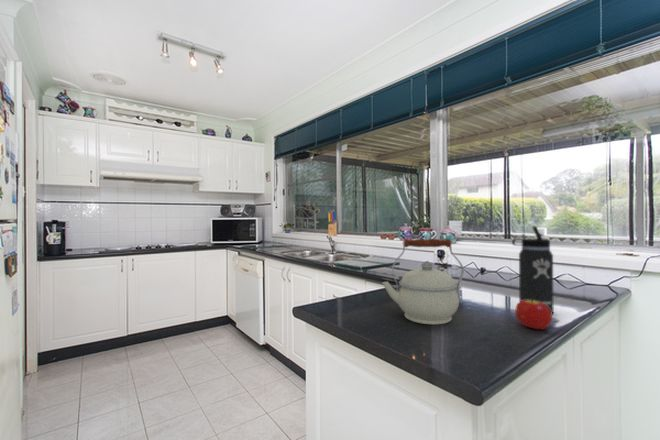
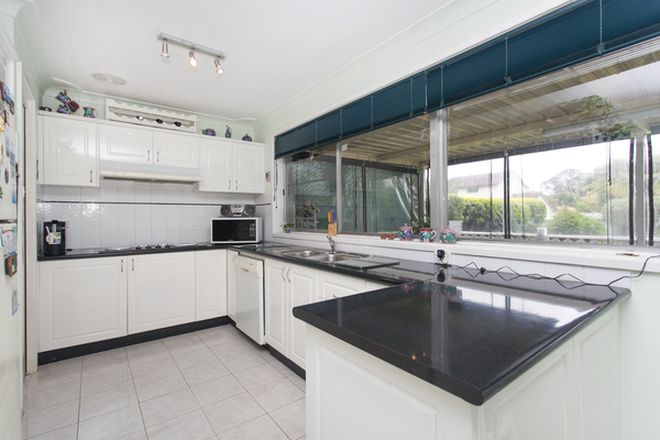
- thermos bottle (532, 268)
- kettle (422, 278)
- fruit (533, 312)
